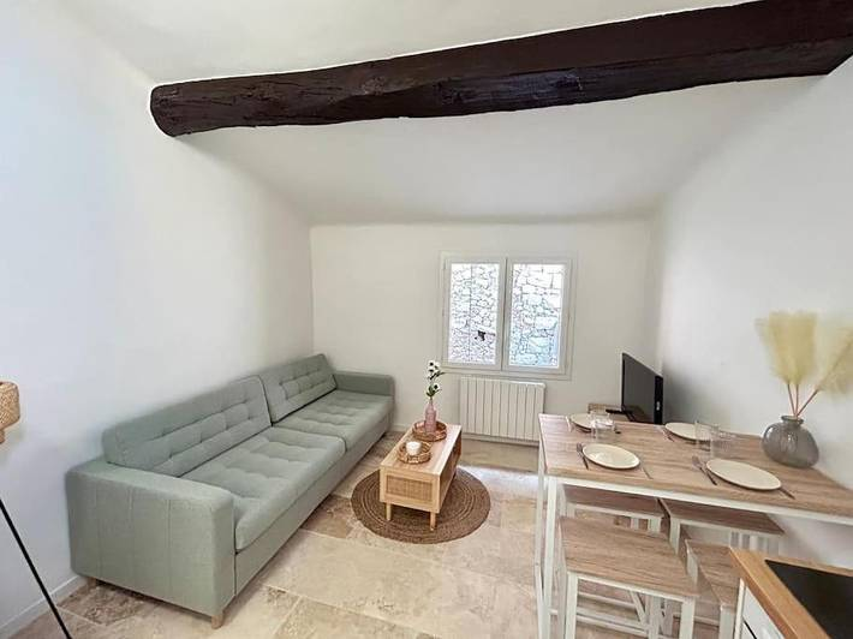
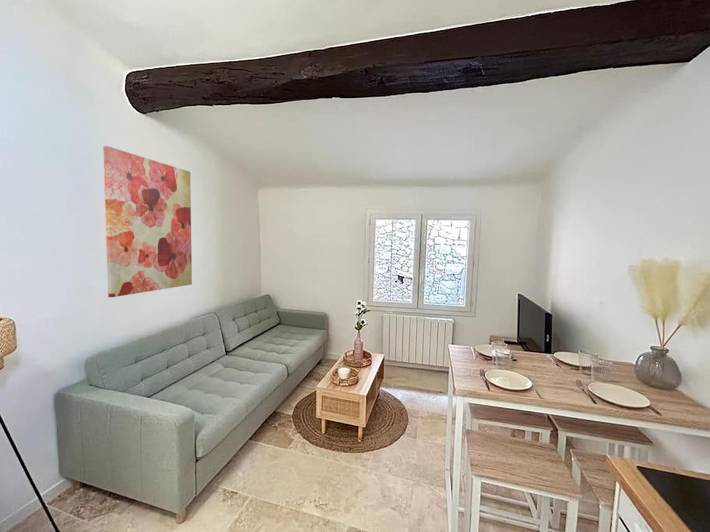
+ wall art (154, 226)
